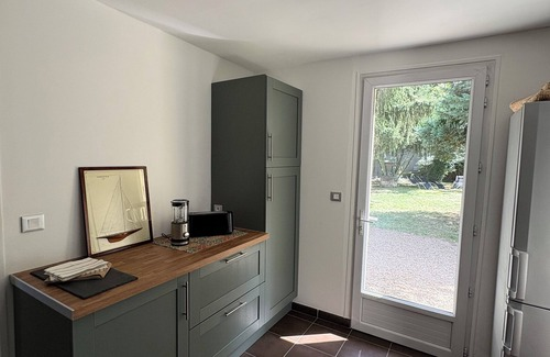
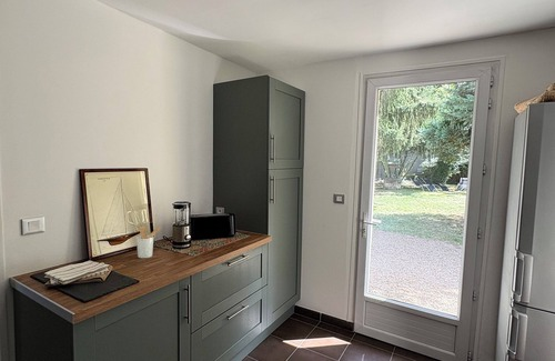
+ utensil holder (149, 241)
